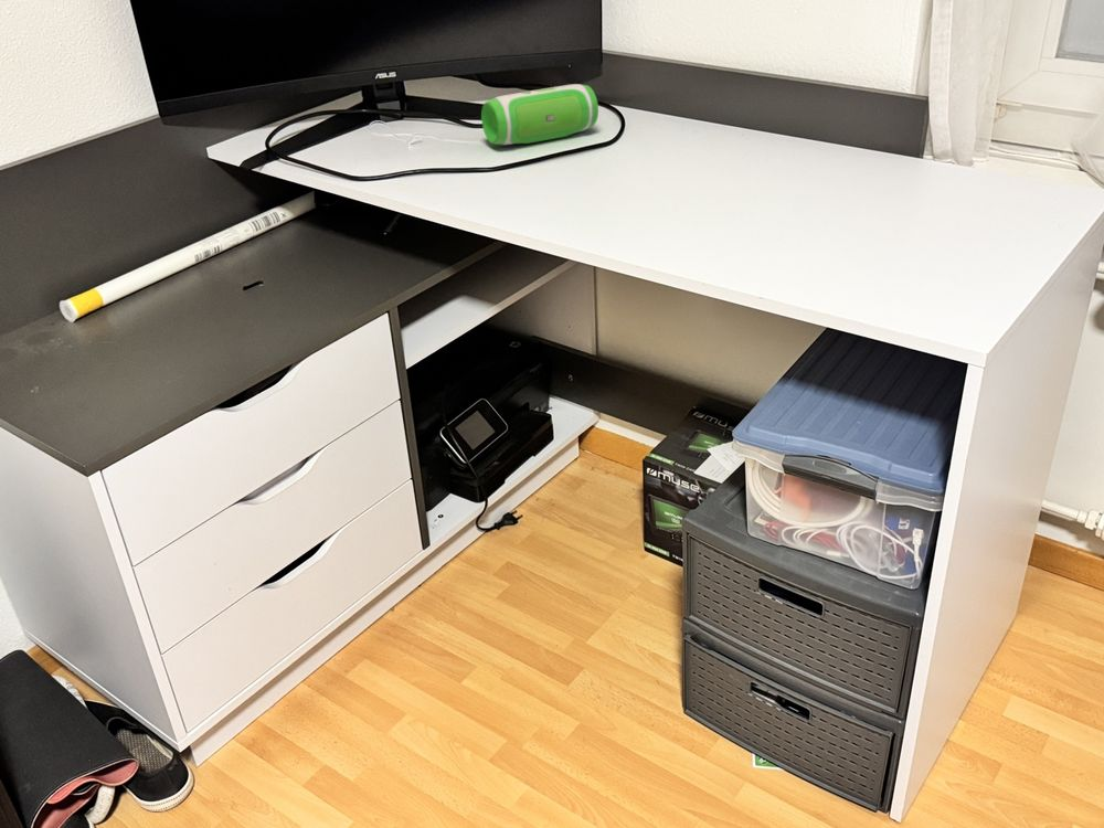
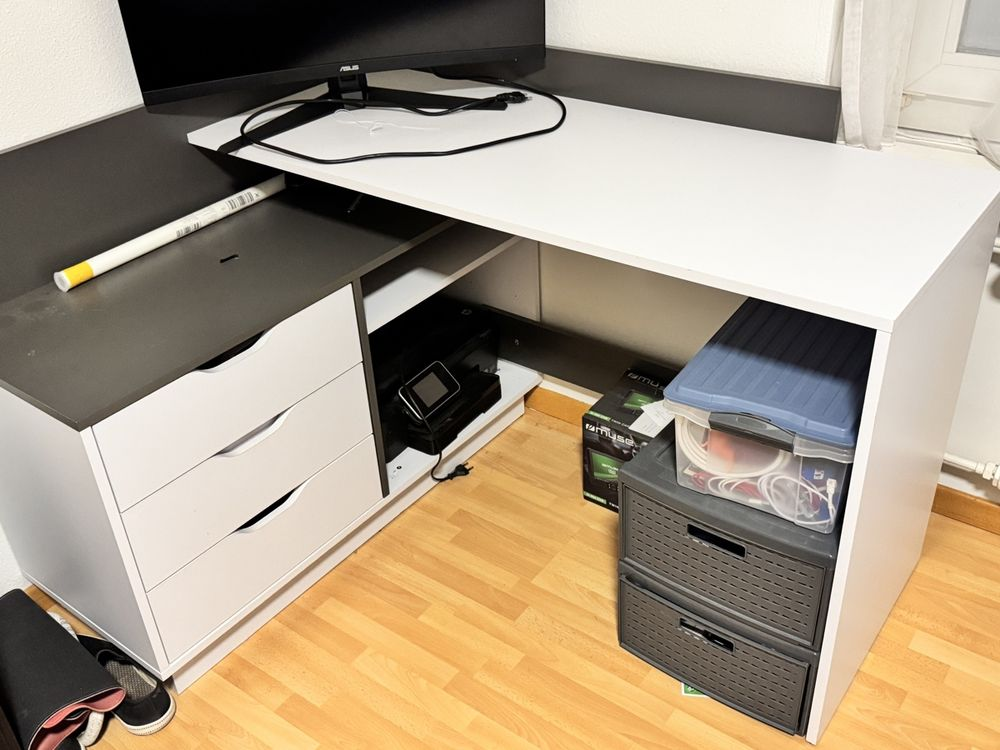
- speaker (540, 114)
